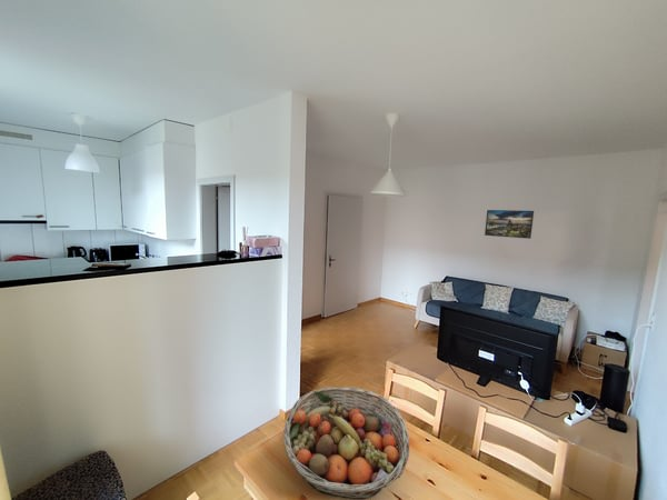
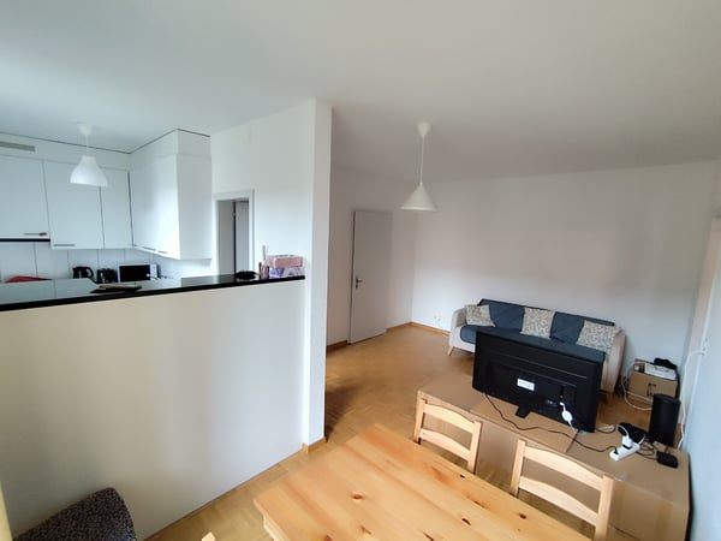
- fruit basket (345, 438)
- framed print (508, 223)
